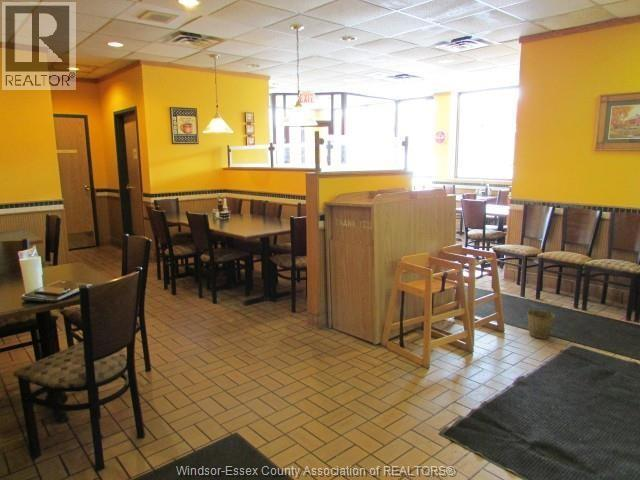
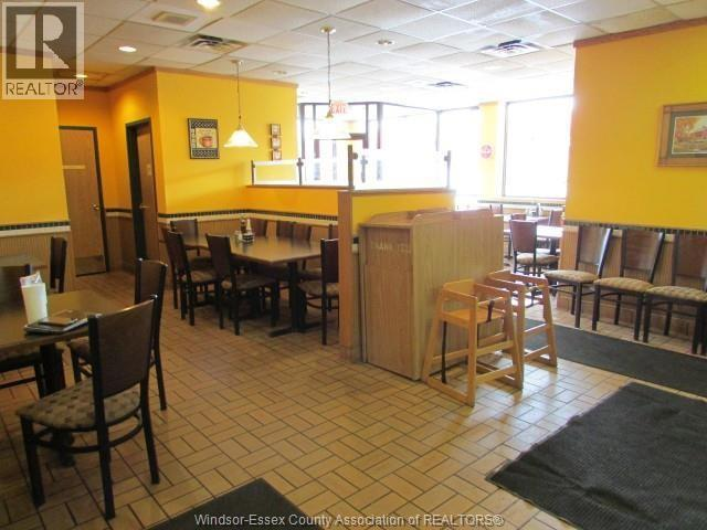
- bucket (540, 317)
